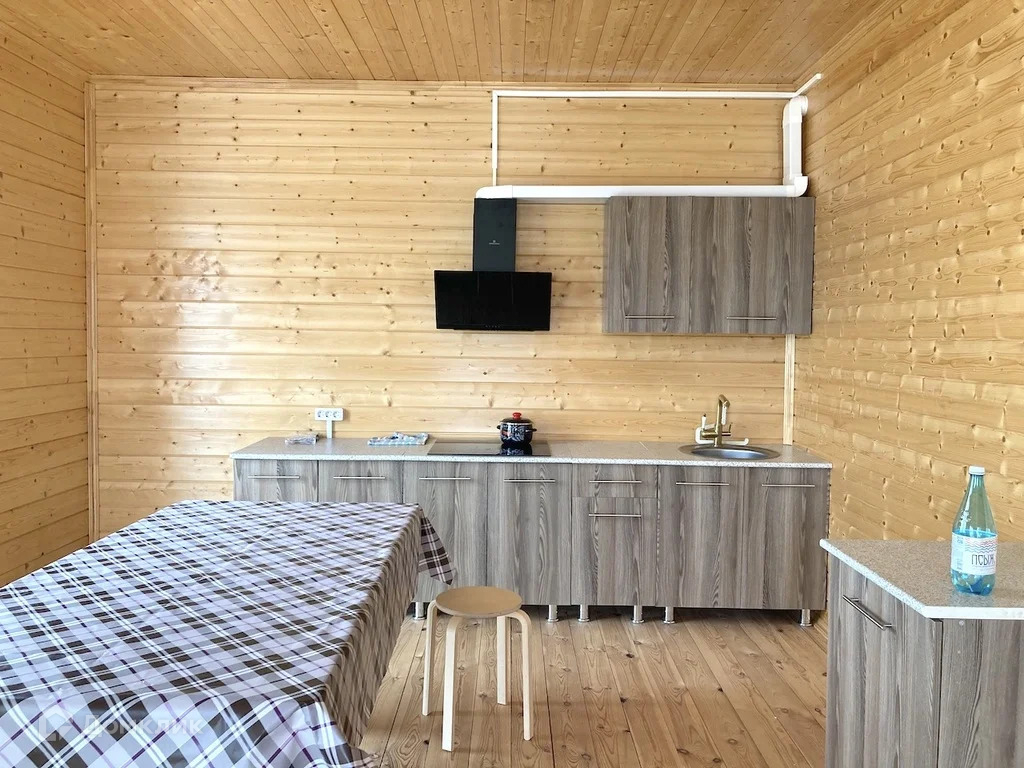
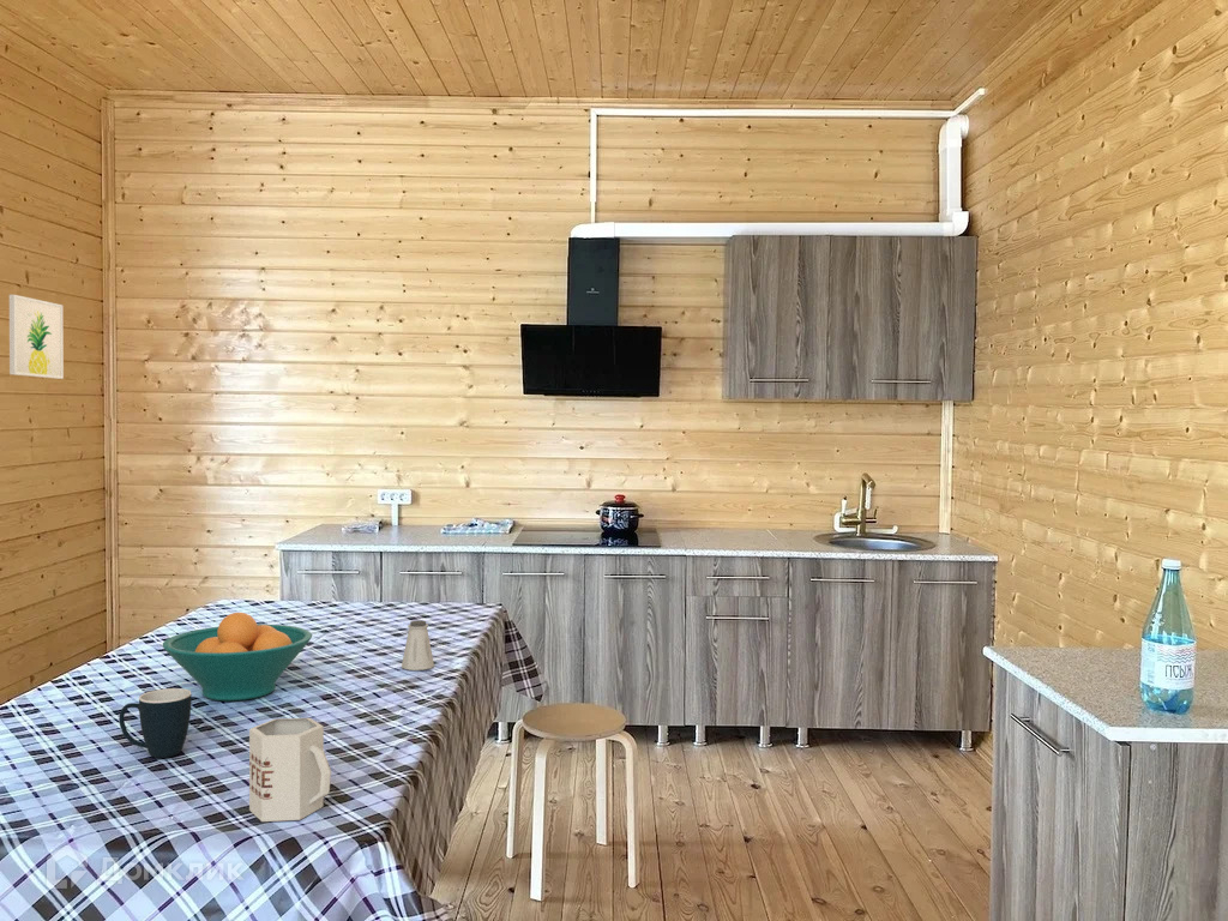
+ saltshaker (417, 644)
+ mug (155, 724)
+ mug (290, 766)
+ fruit bowl (239, 652)
+ wall art (37, 338)
